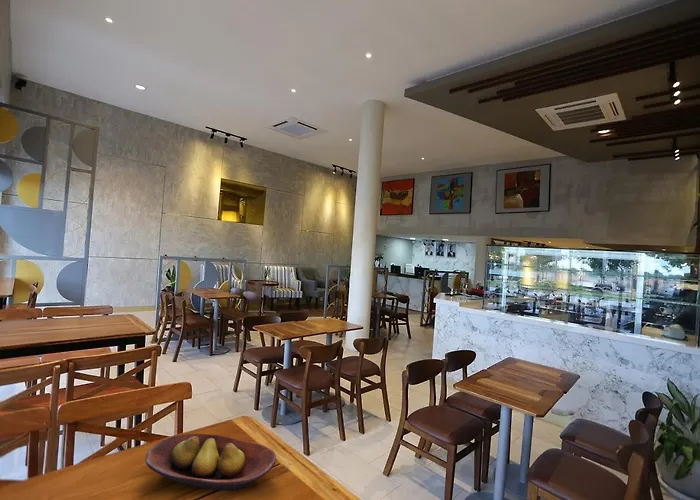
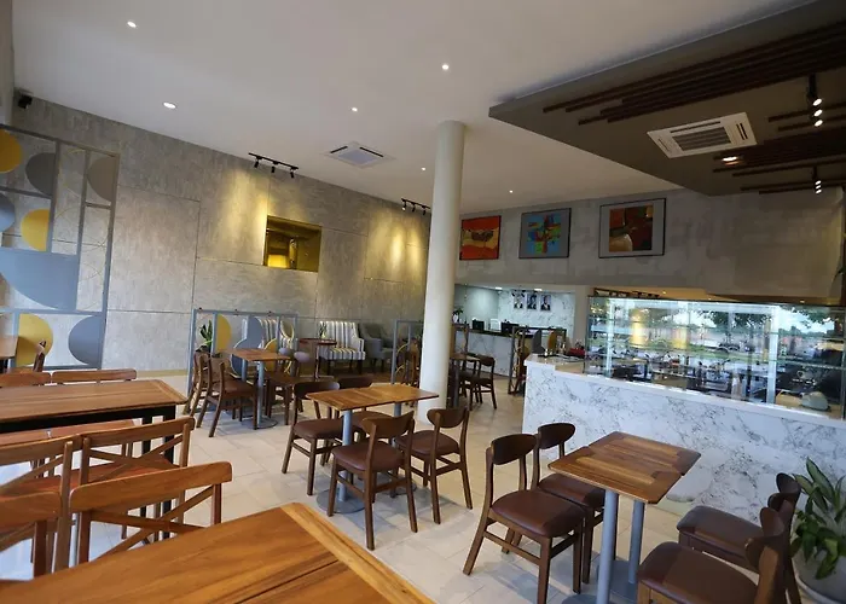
- fruit bowl (211, 457)
